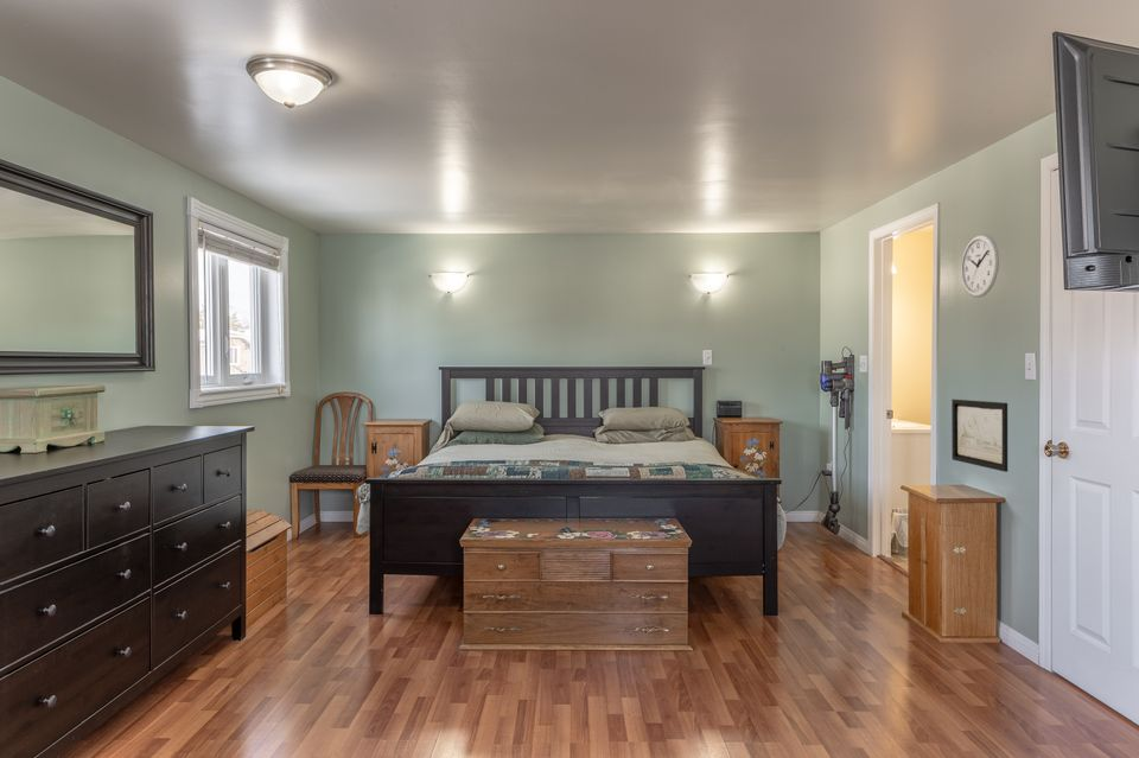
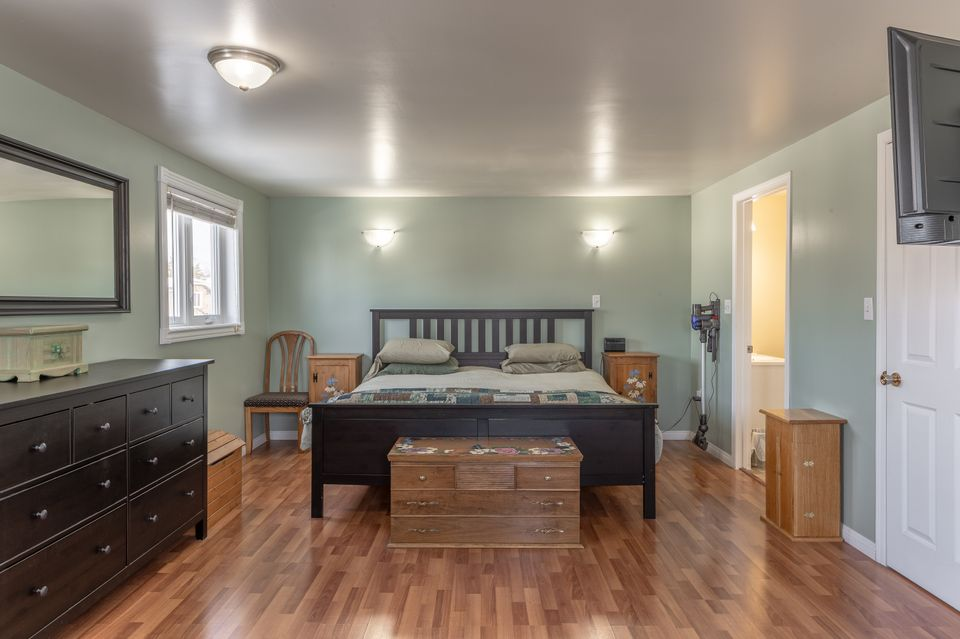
- wall clock (978, 266)
- wall art (978, 433)
